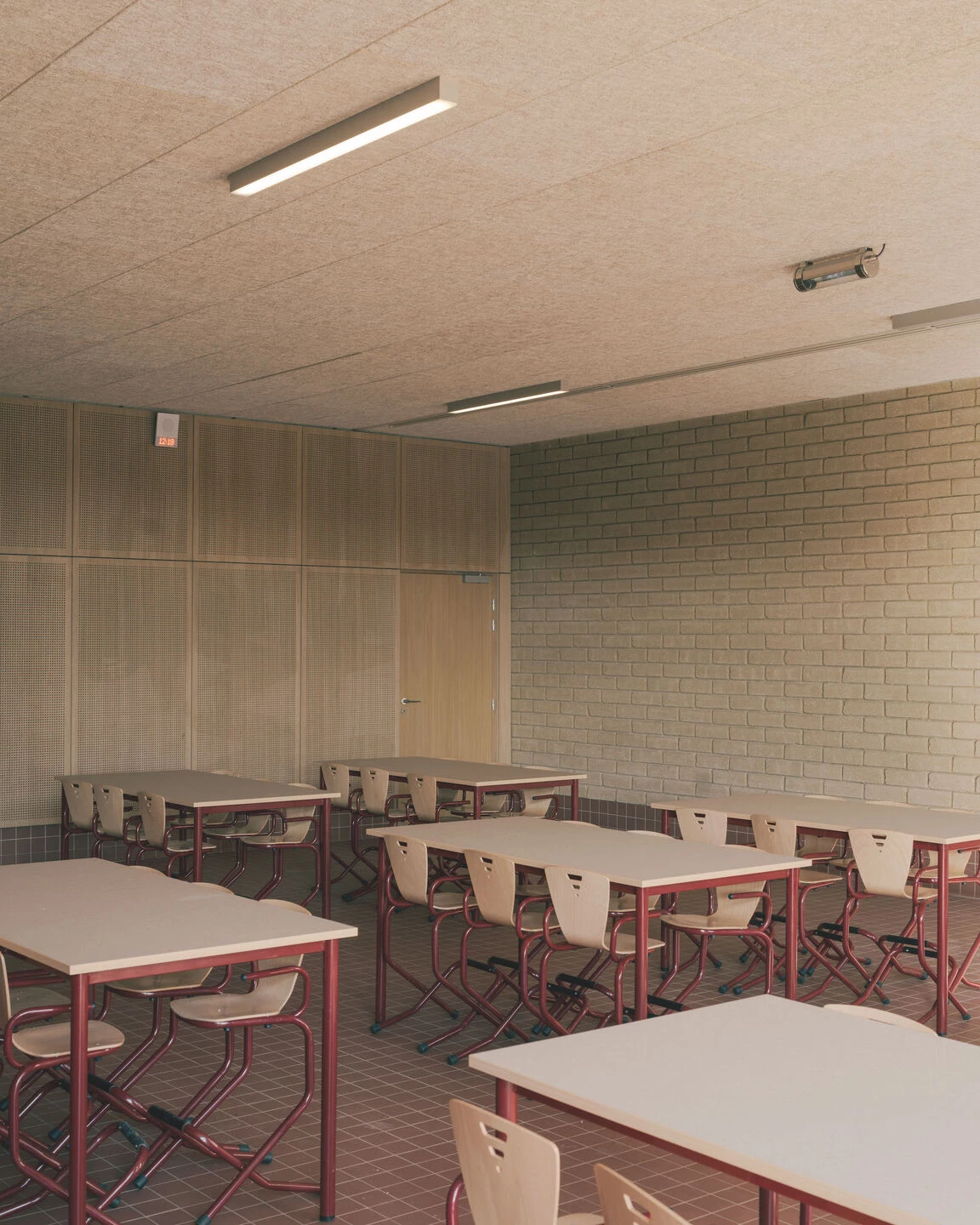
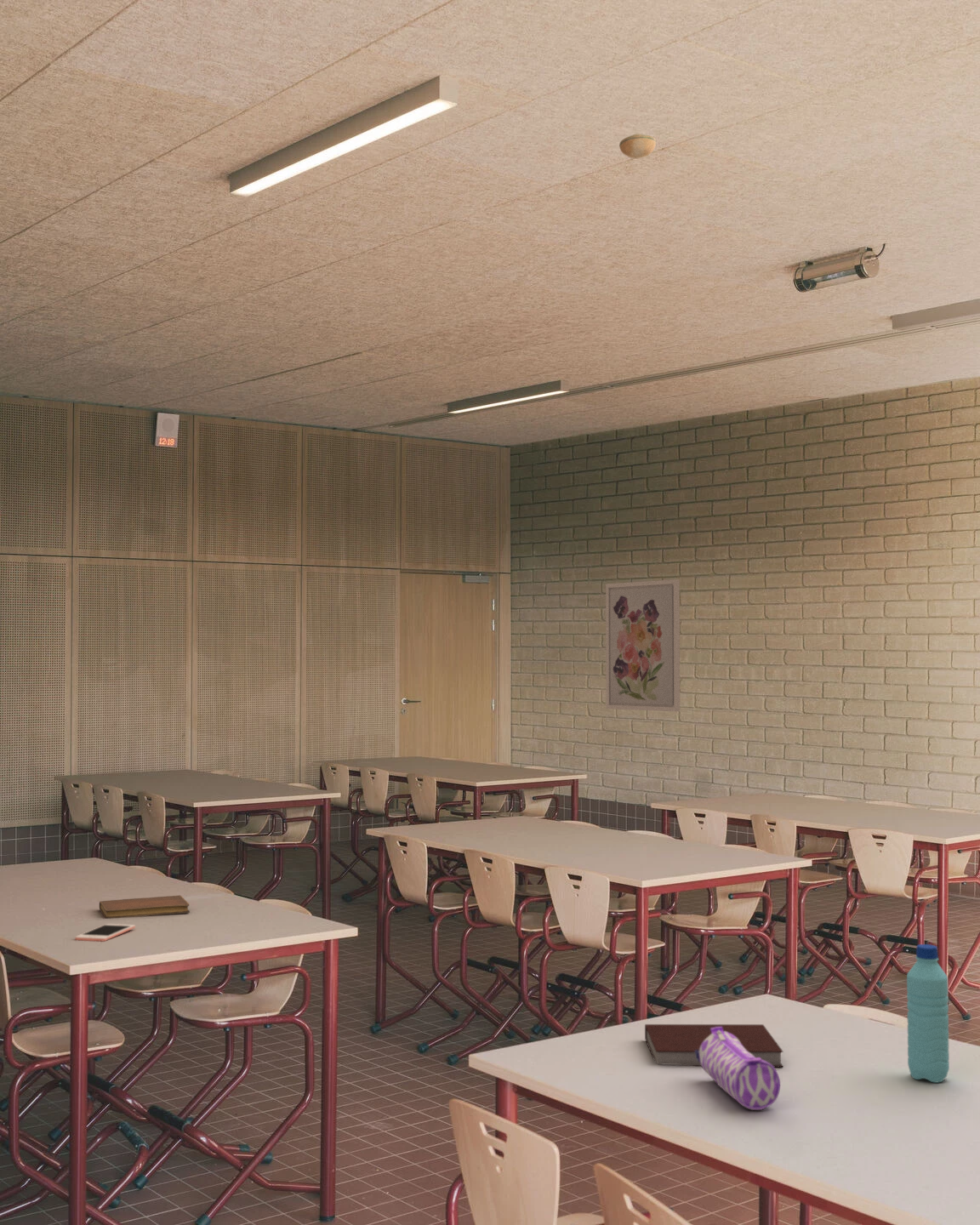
+ water bottle (927, 1011)
+ cell phone (105, 932)
+ notebook (144, 906)
+ notebook (705, 1039)
+ pencil case (738, 1067)
+ smoke detector (637, 145)
+ wall art (641, 646)
